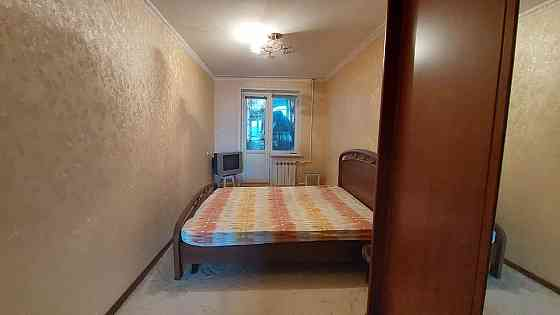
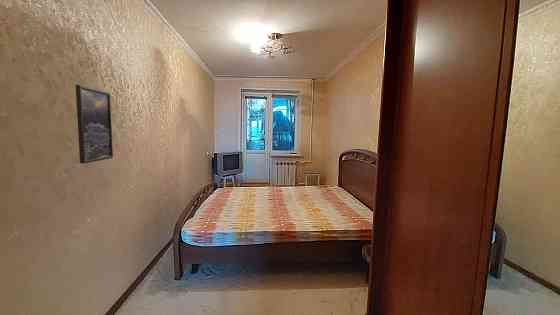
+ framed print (96, 125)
